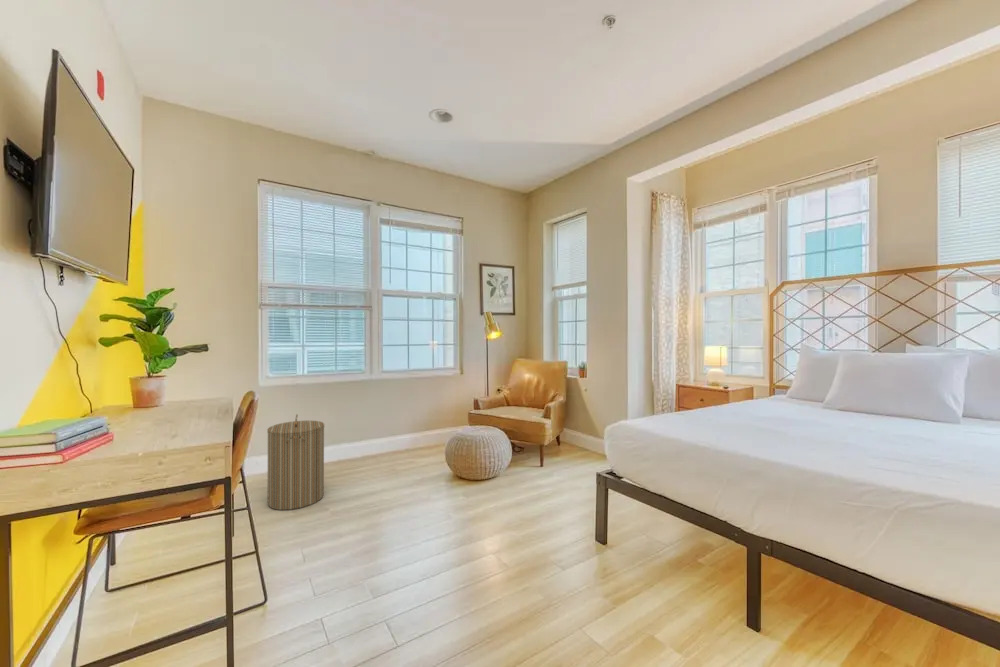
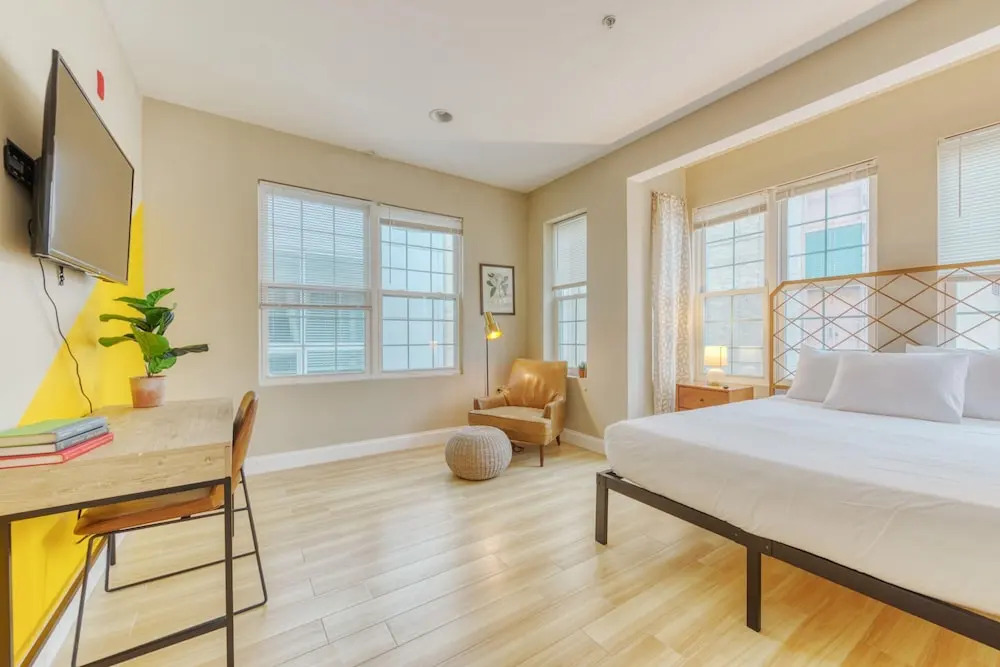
- laundry hamper (296, 456)
